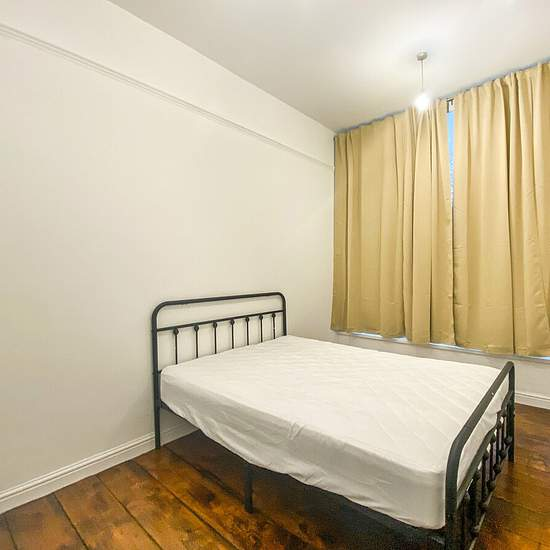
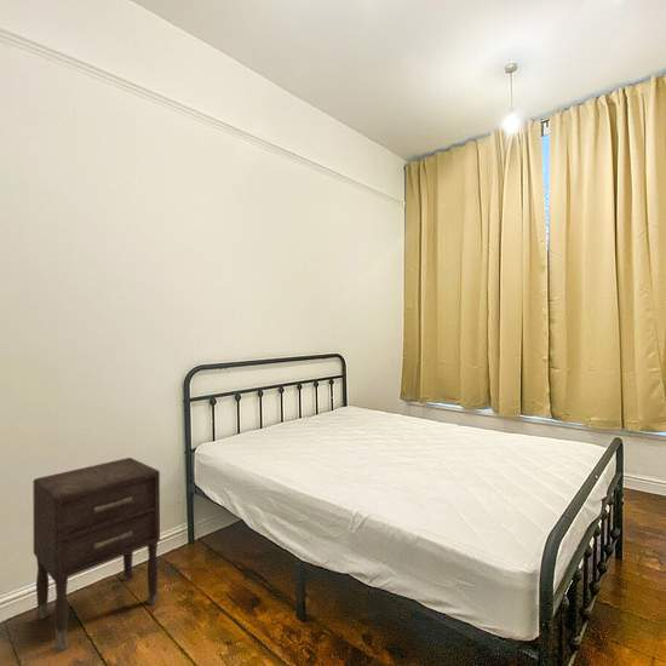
+ nightstand (98, 541)
